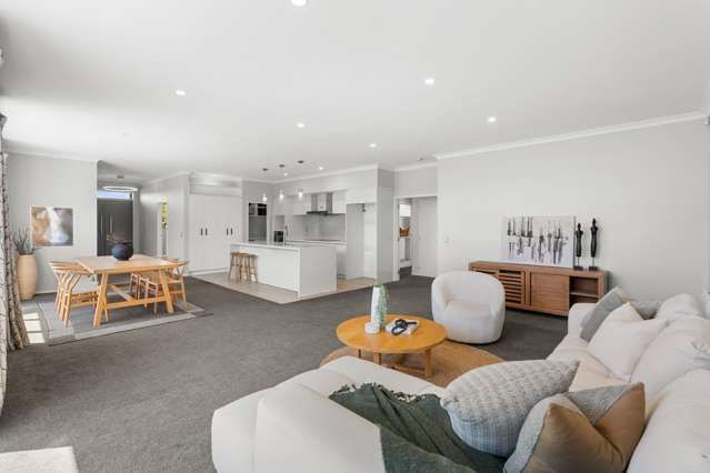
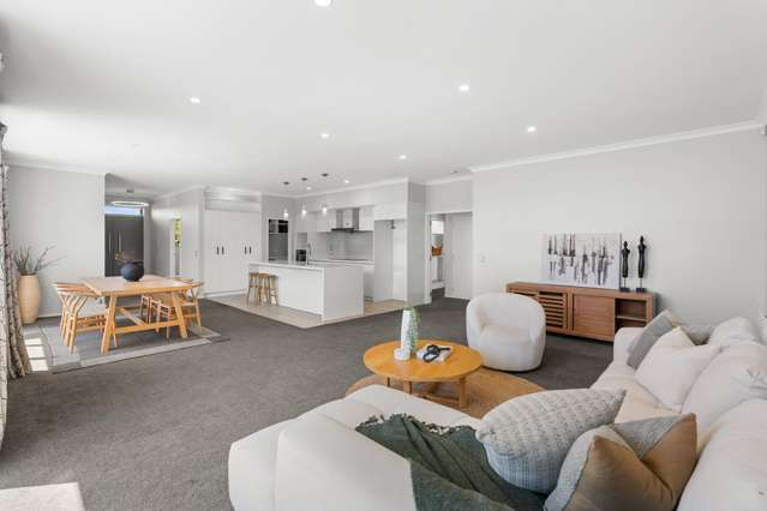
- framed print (52, 227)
